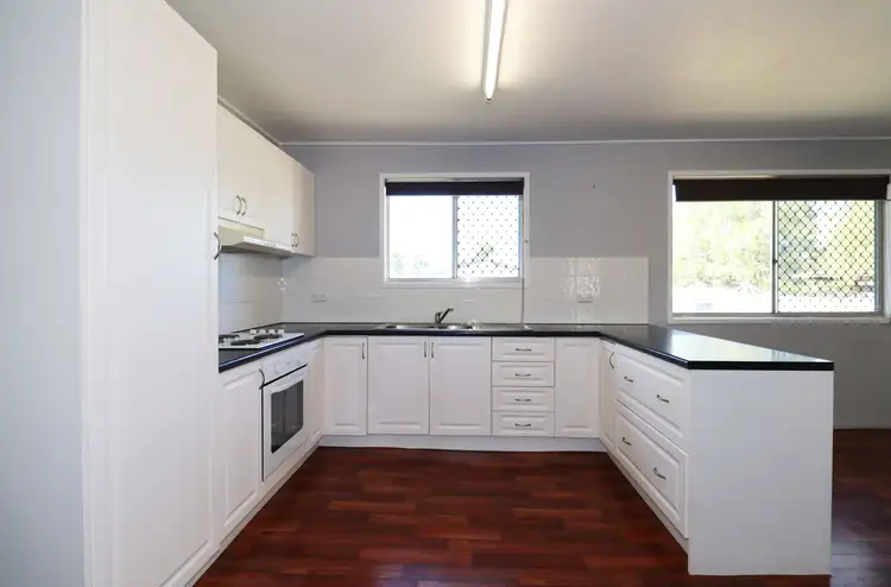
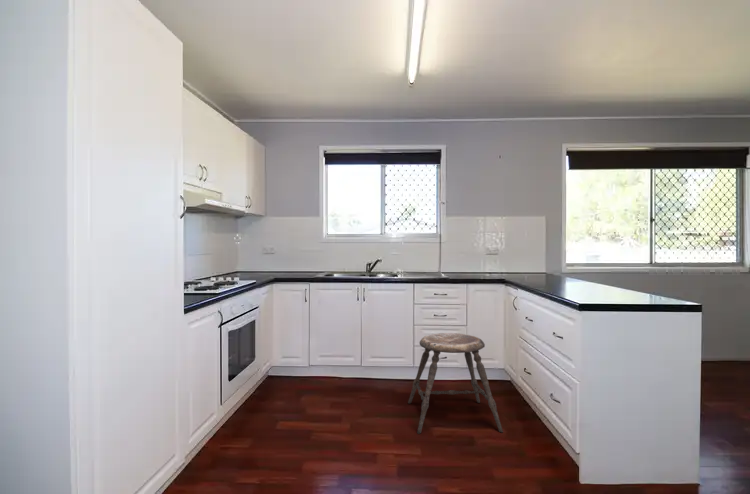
+ stool (451, 390)
